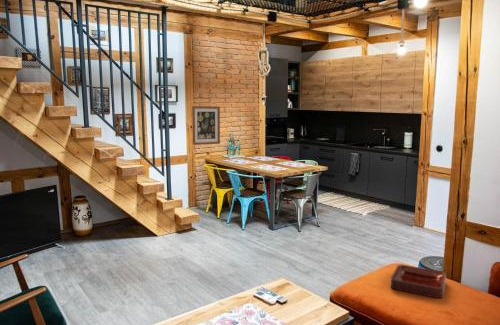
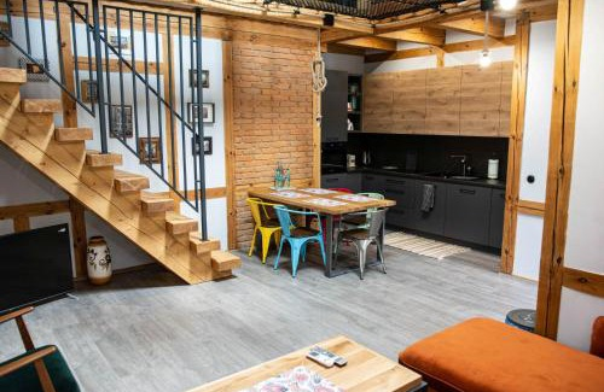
- decorative tray (418, 280)
- wall art (206, 125)
